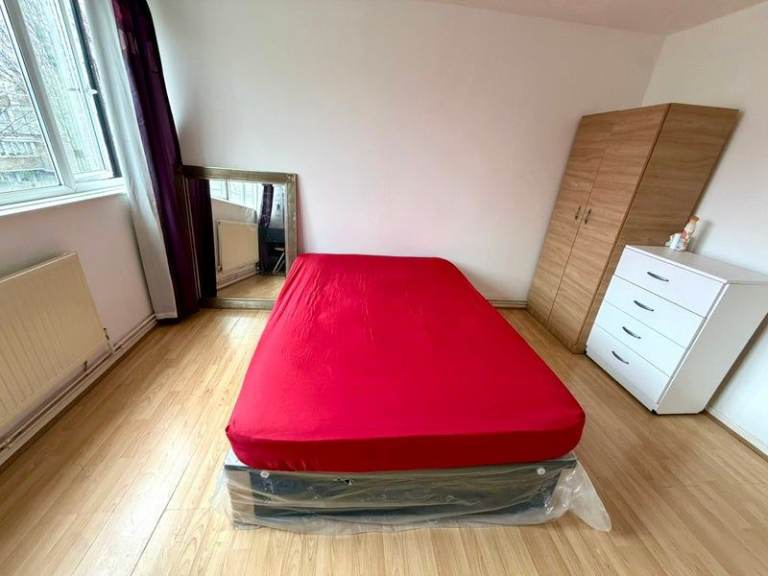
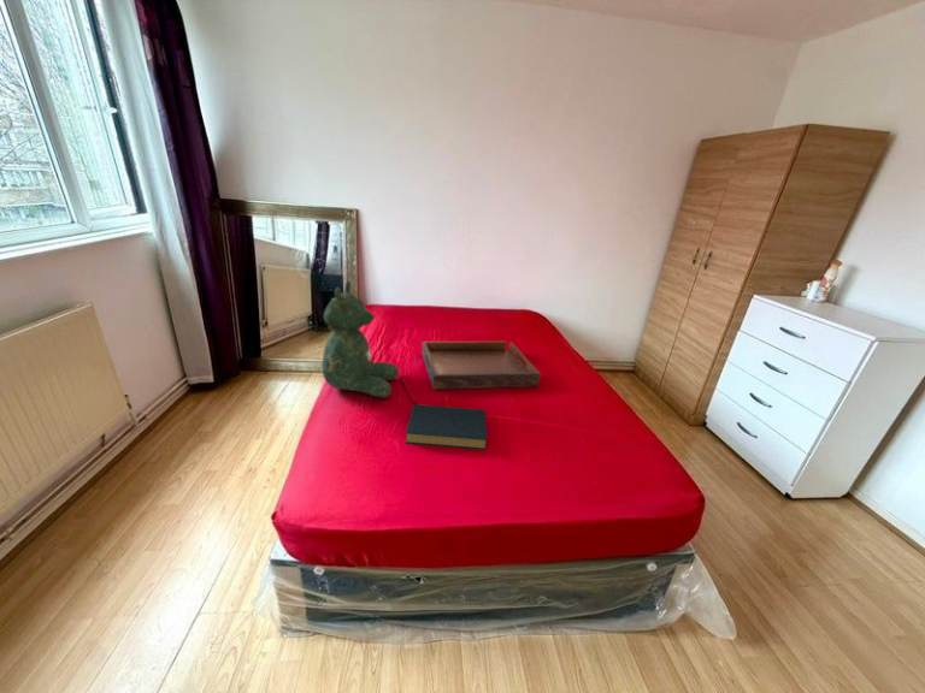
+ serving tray (476, 362)
+ hardback book (447, 425)
+ teddy bear (360, 338)
